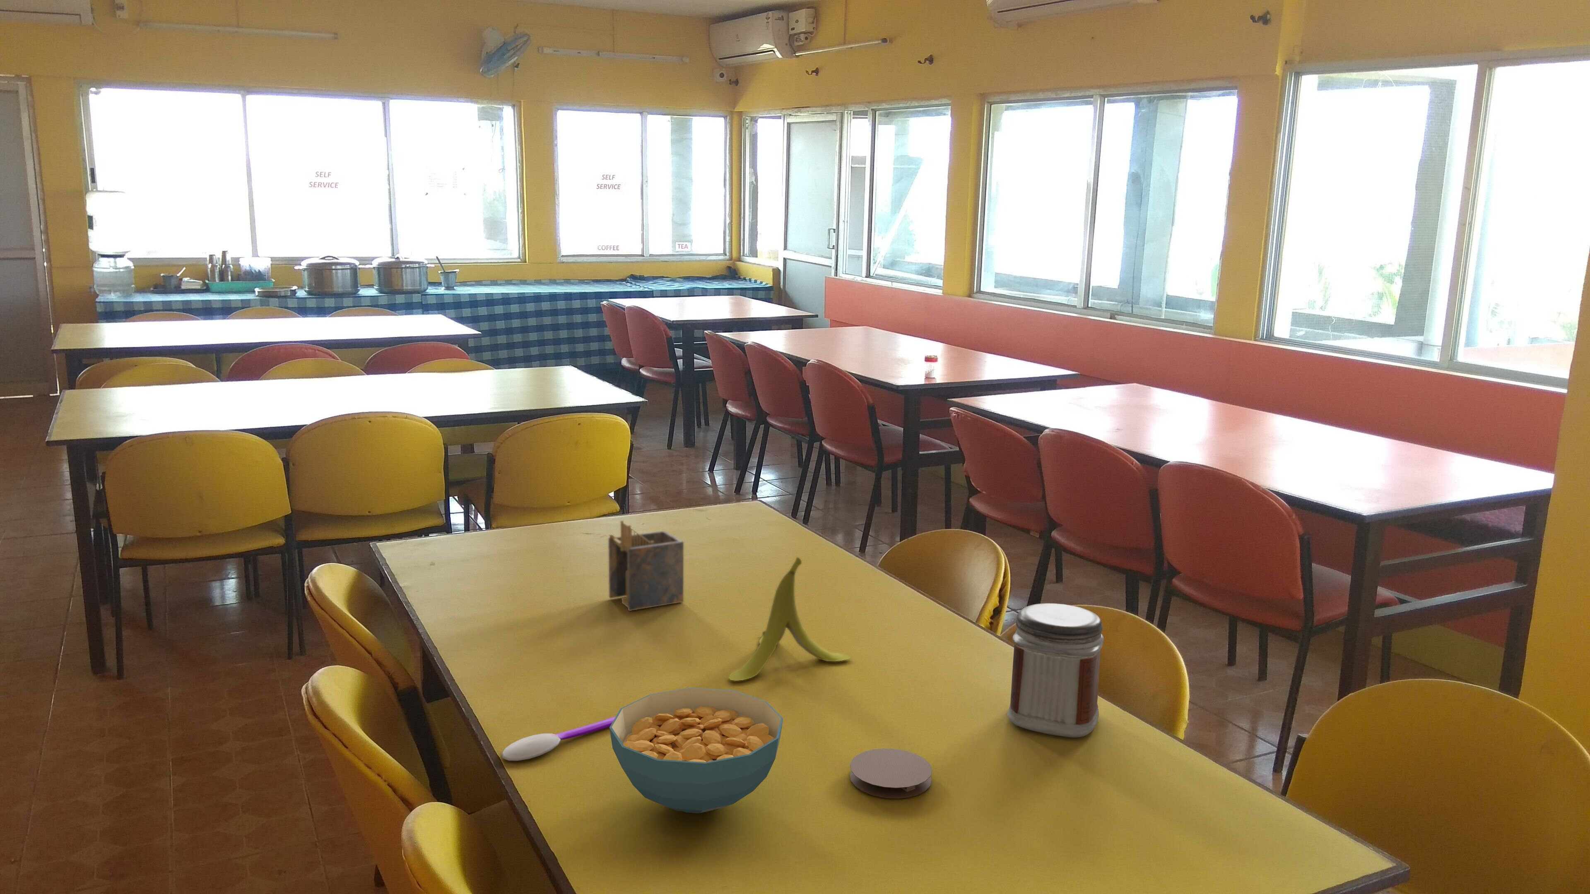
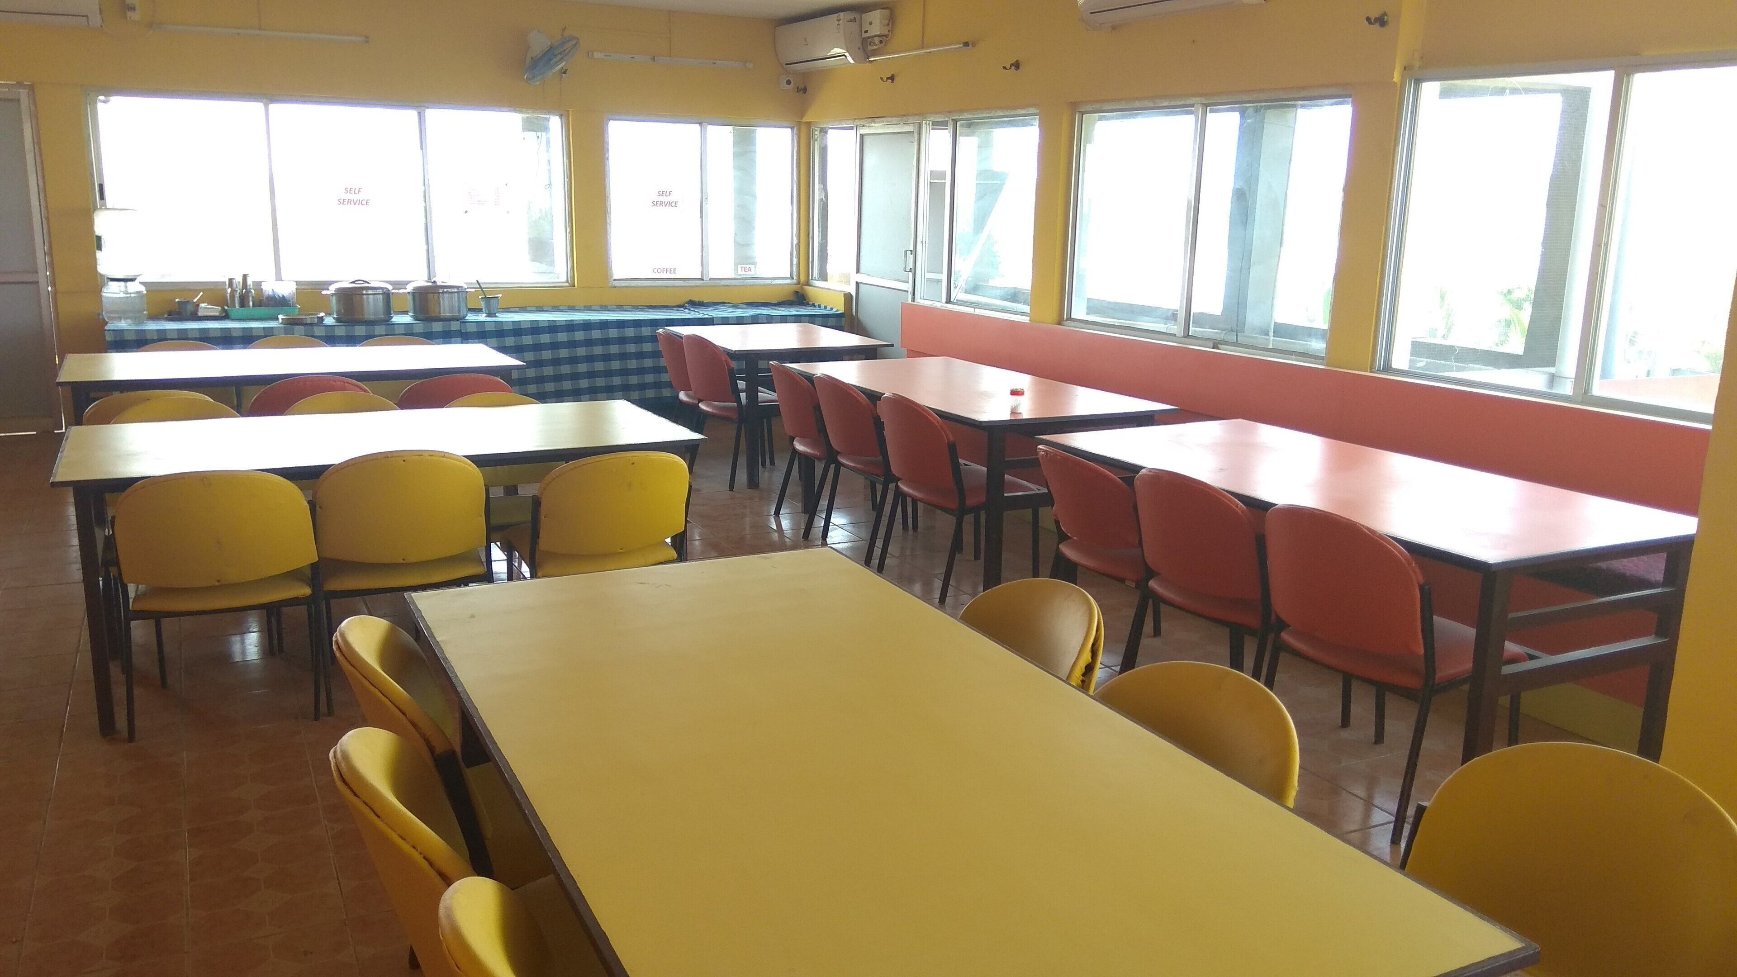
- jar (1056, 666)
- napkin holder (646, 559)
- cereal bowl (697, 762)
- spoon (573, 732)
- banana peel (772, 613)
- coaster (891, 773)
